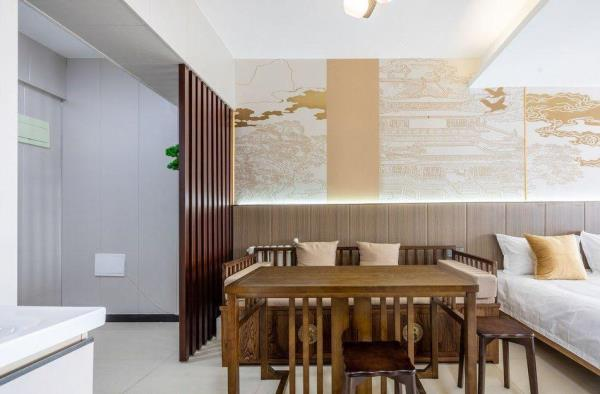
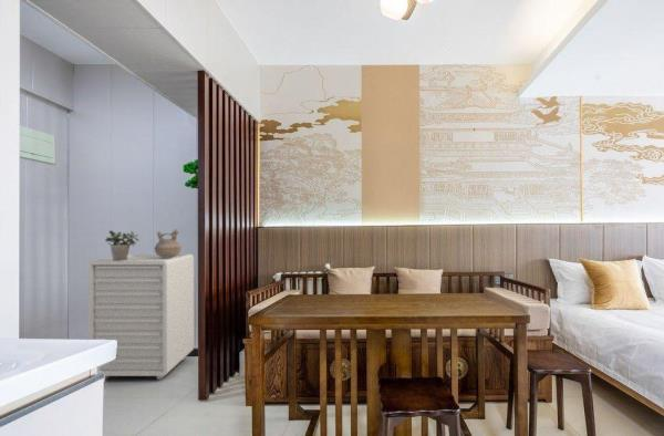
+ potted plant (122, 245)
+ storage cabinet (145, 312)
+ vessel (167, 242)
